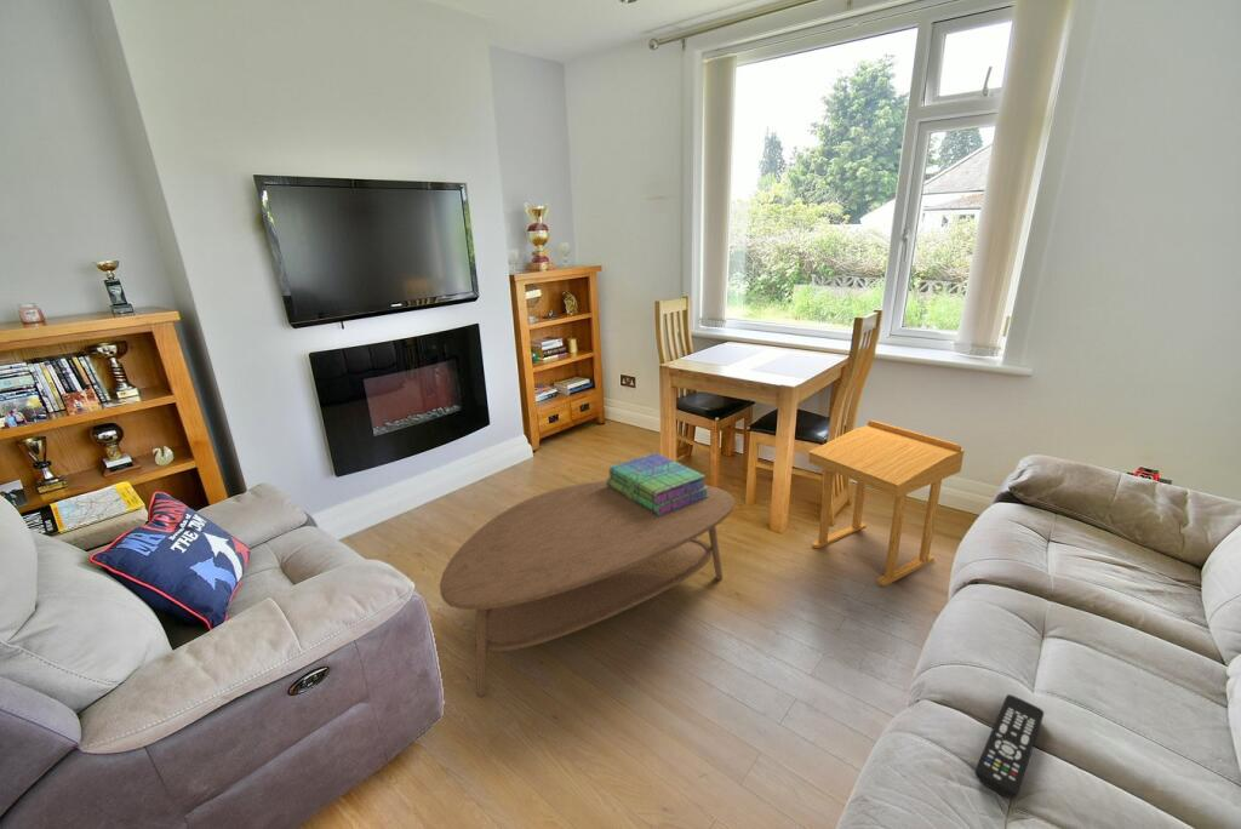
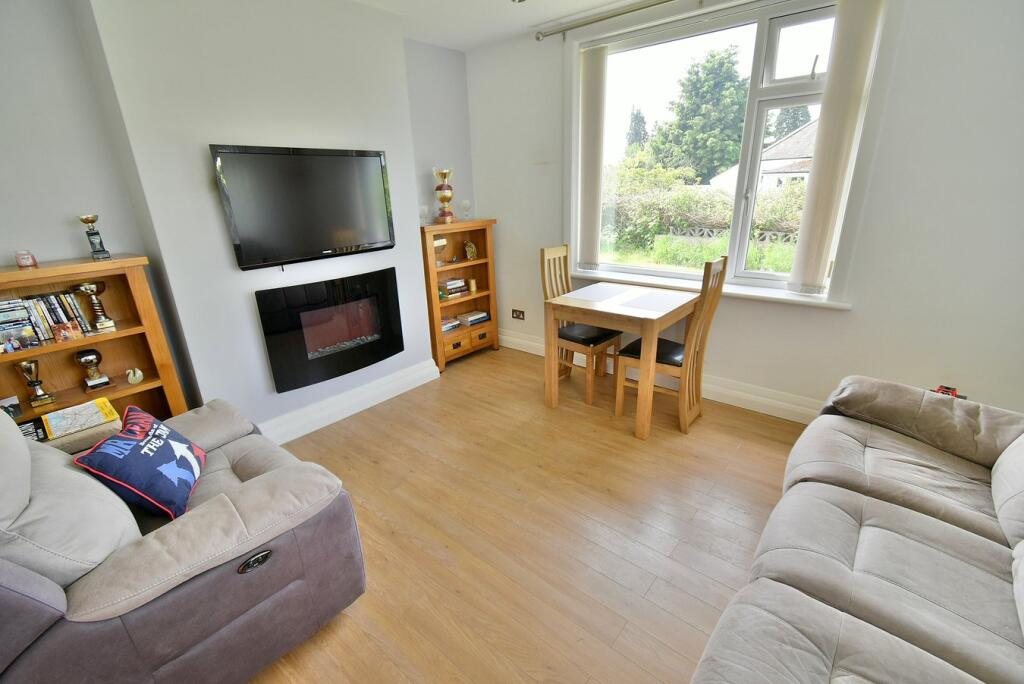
- remote control (1011, 742)
- stack of books (656, 480)
- side table (879, 490)
- coffee table (591, 562)
